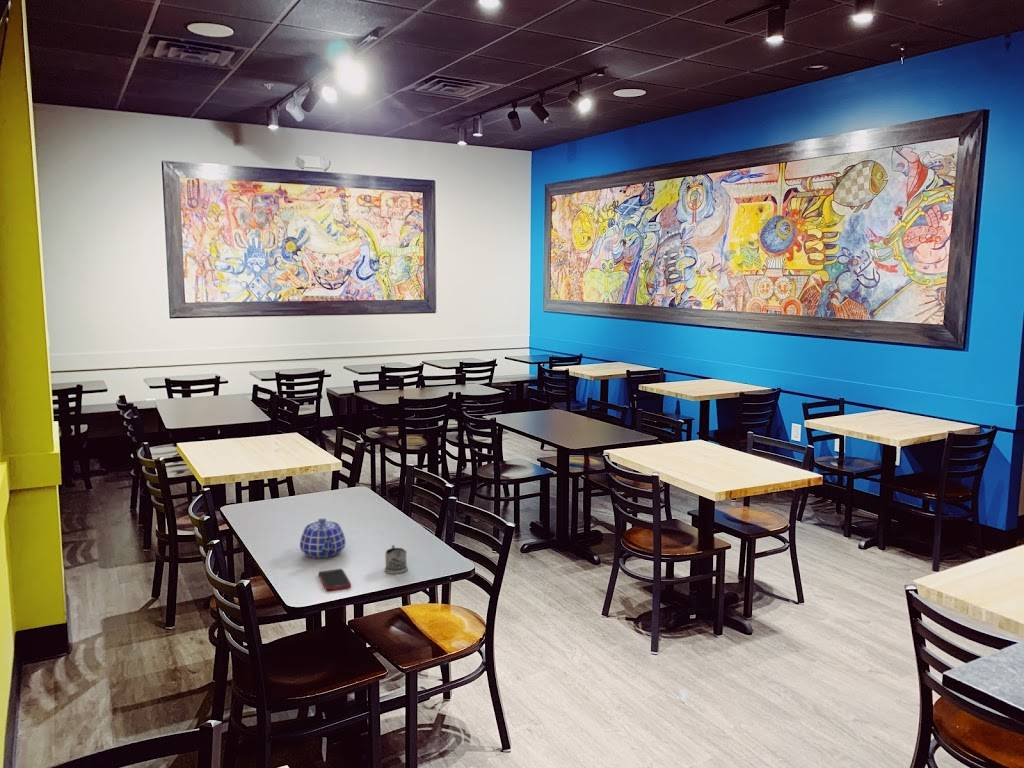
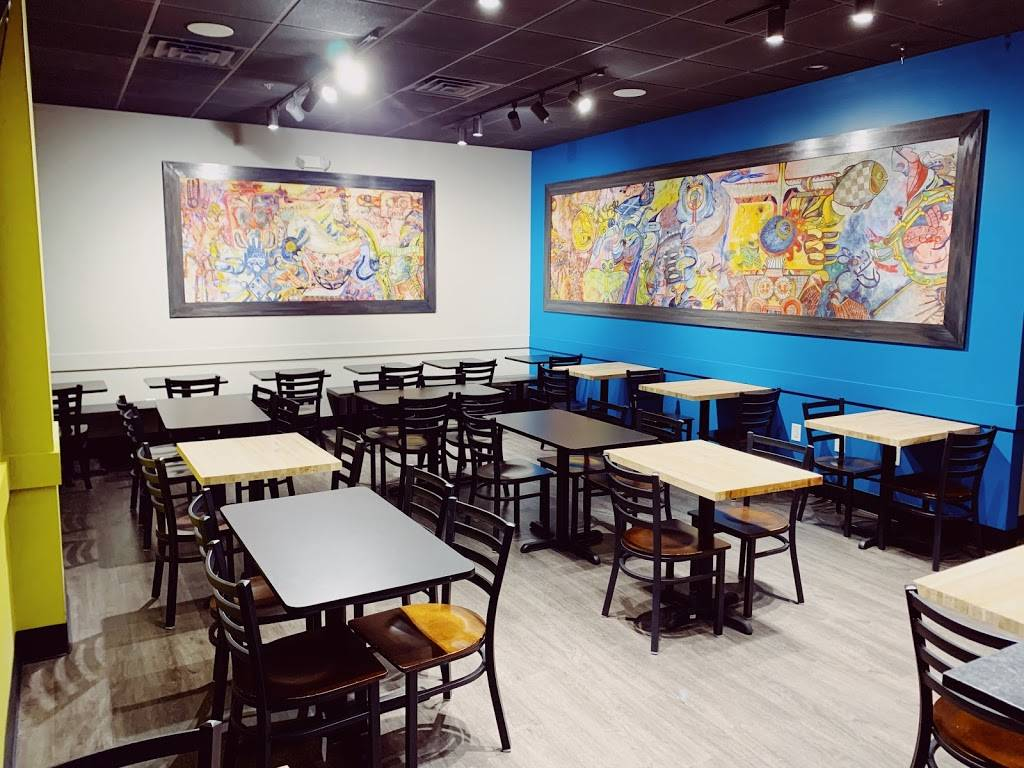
- cell phone (334, 579)
- teapot (323, 536)
- tea glass holder (395, 556)
